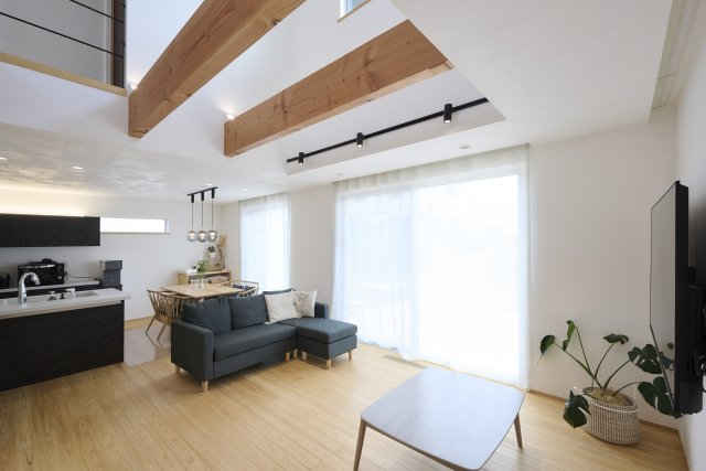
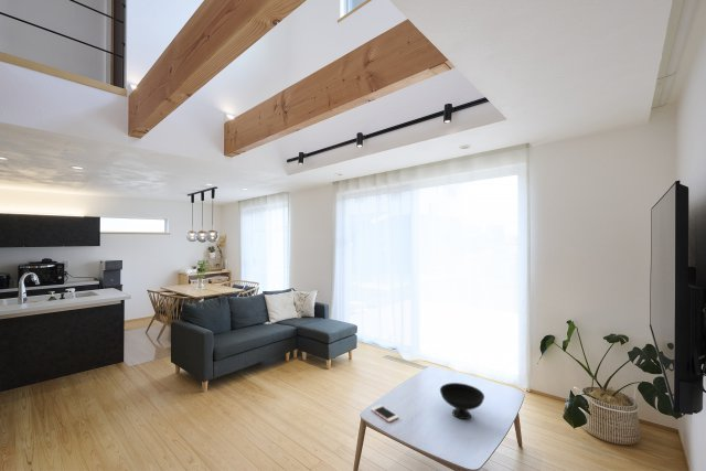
+ cell phone (384, 413)
+ bowl (461, 403)
